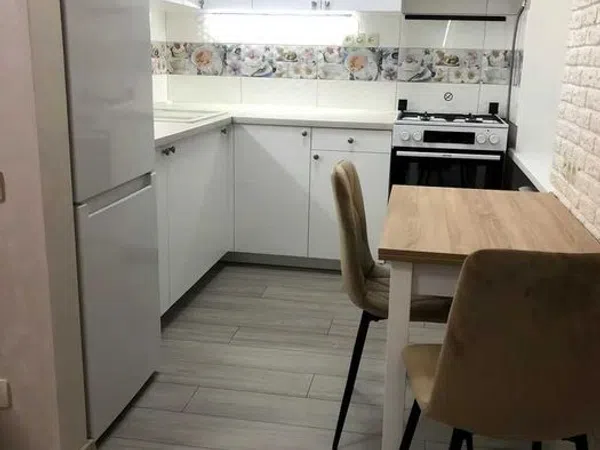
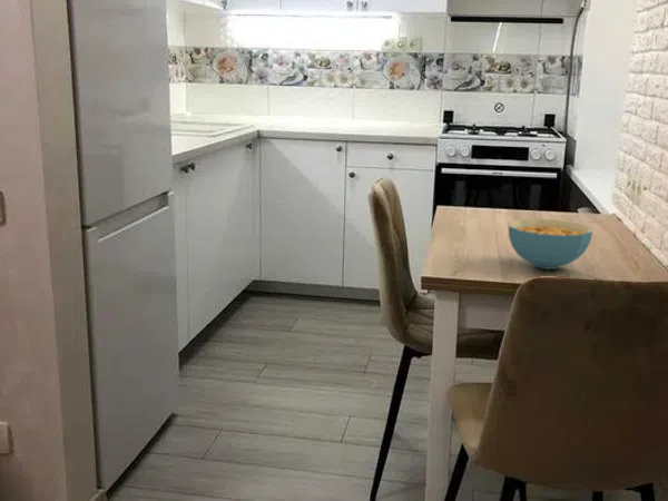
+ cereal bowl (548, 246)
